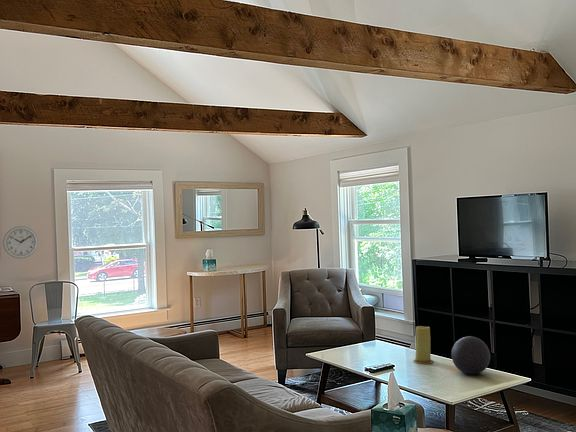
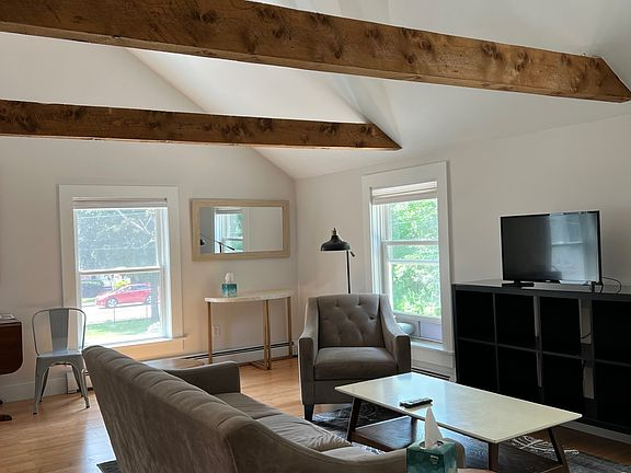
- decorative ball (470, 355)
- wall clock (20, 242)
- candle (422, 344)
